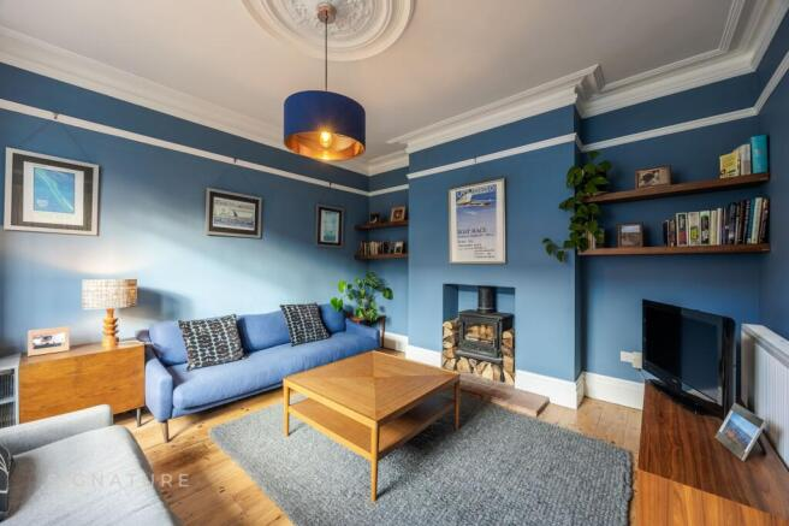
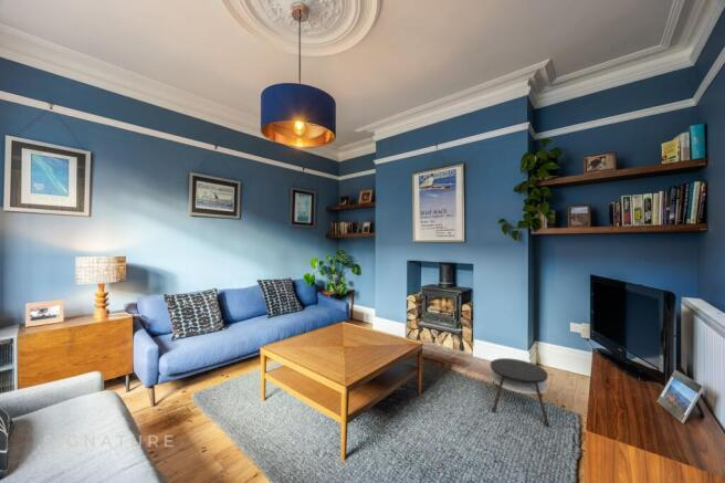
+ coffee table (517, 385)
